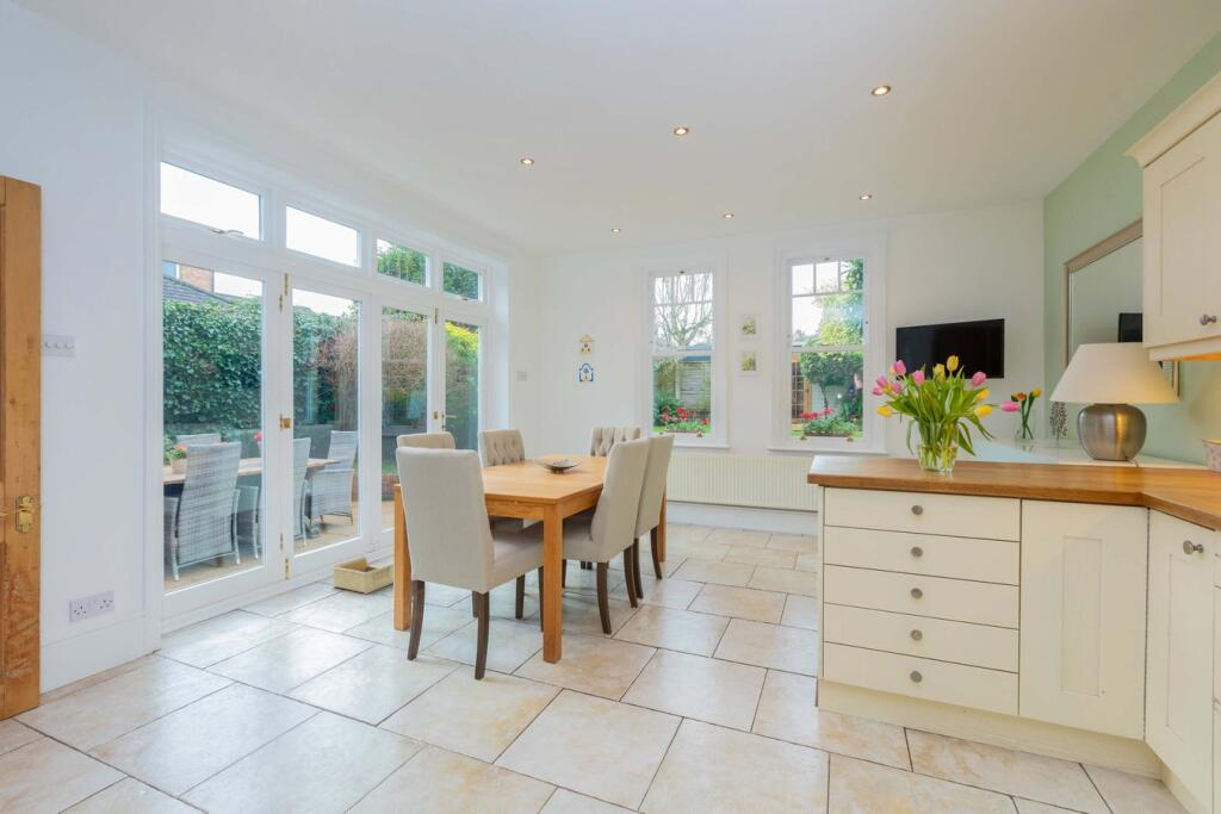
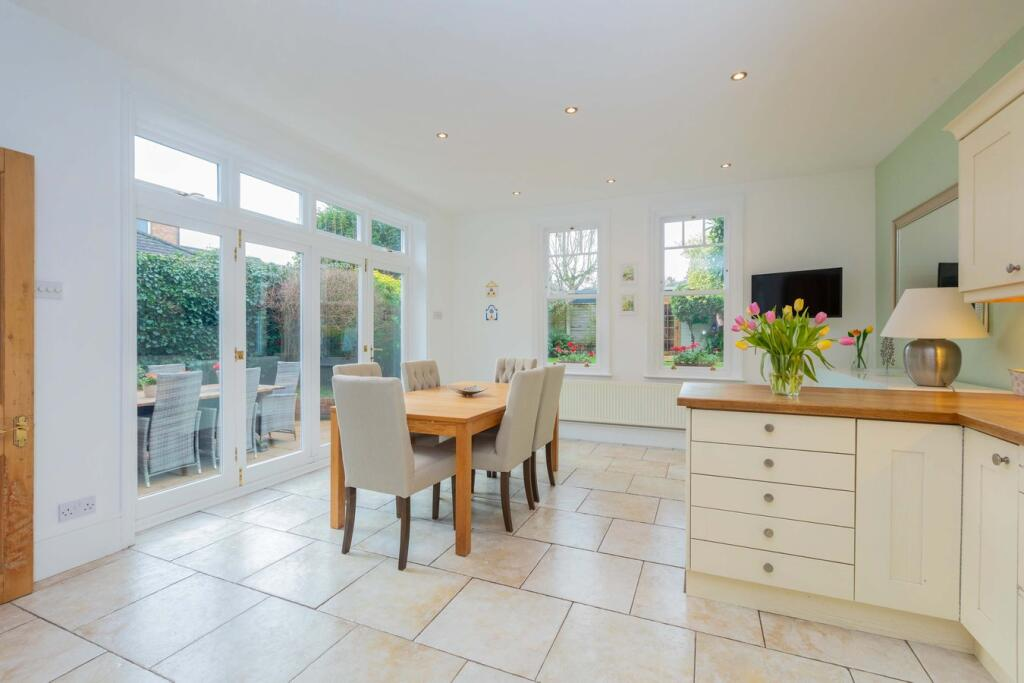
- storage bin (366, 573)
